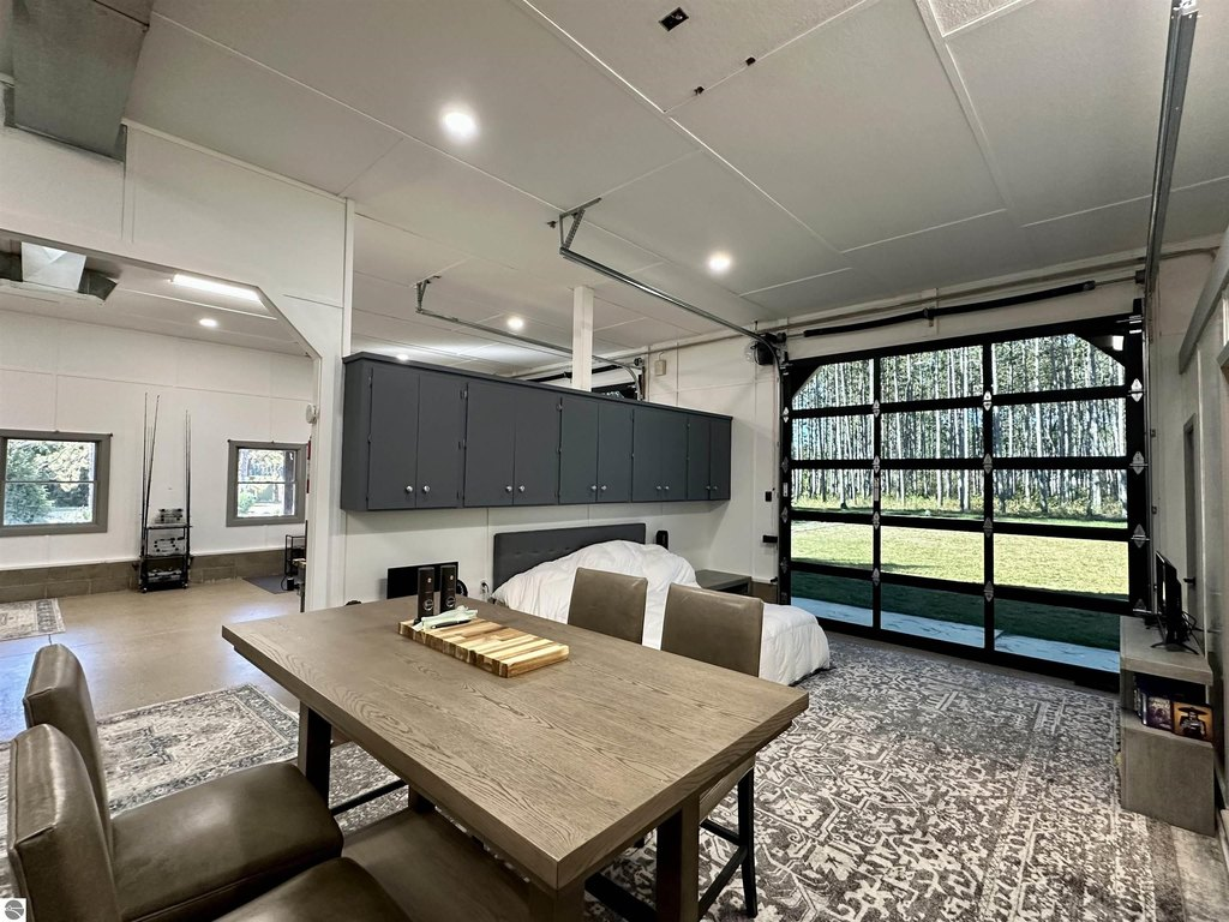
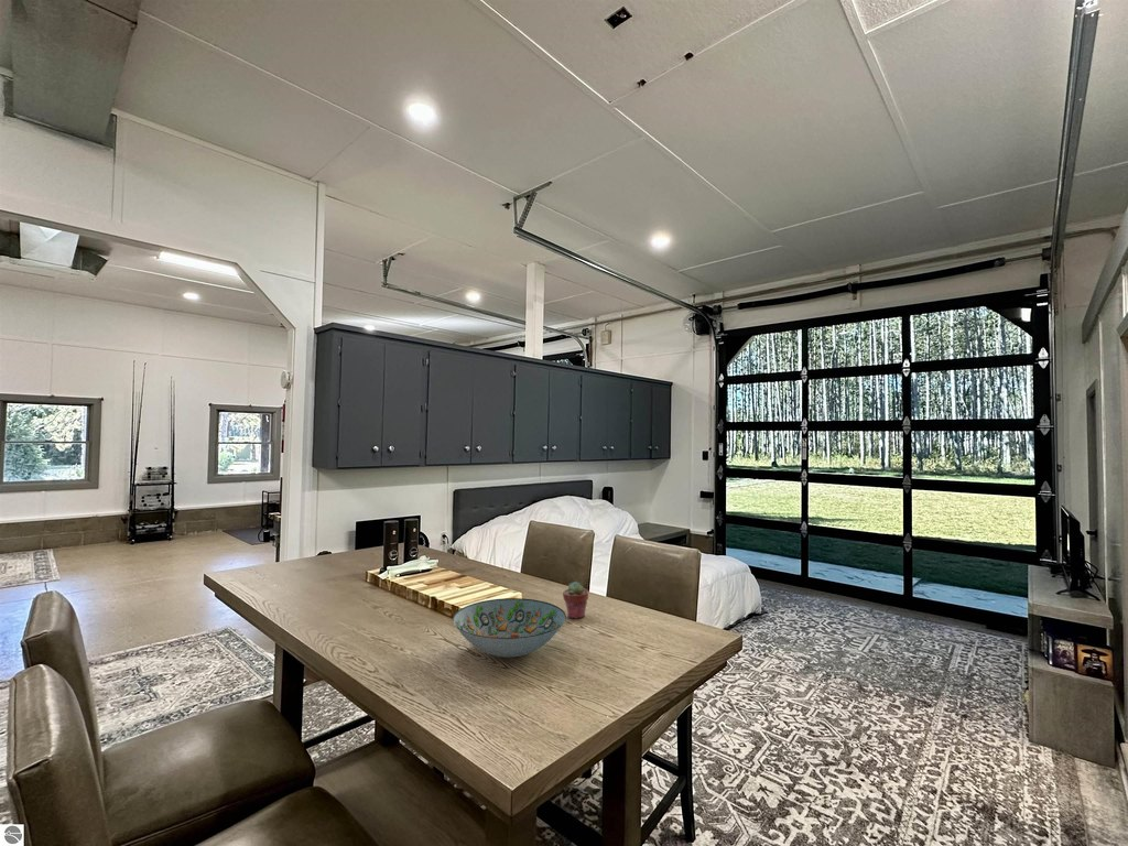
+ potted succulent (575, 598)
+ decorative bowl (509, 633)
